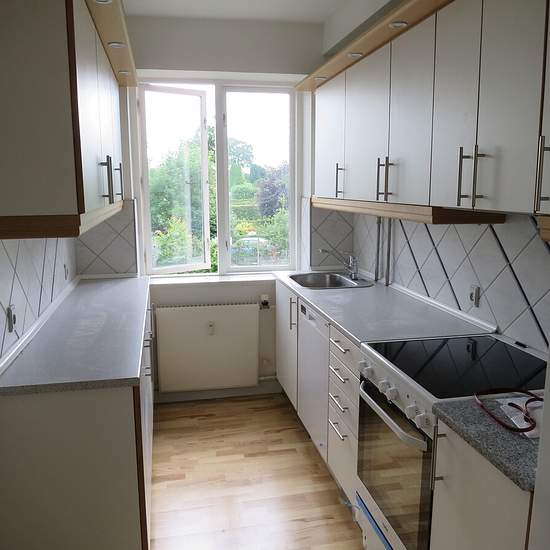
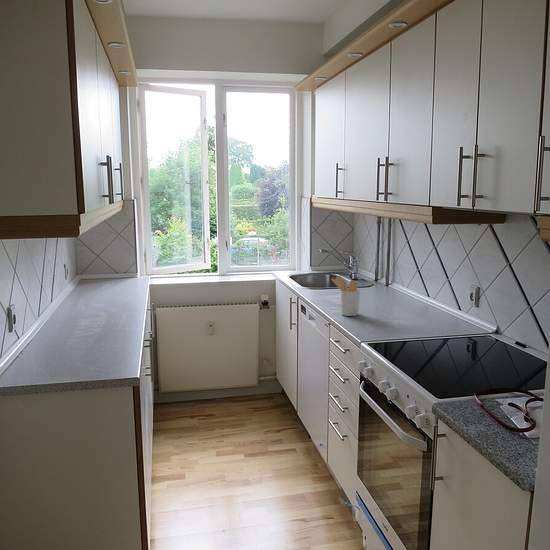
+ utensil holder (345, 295)
